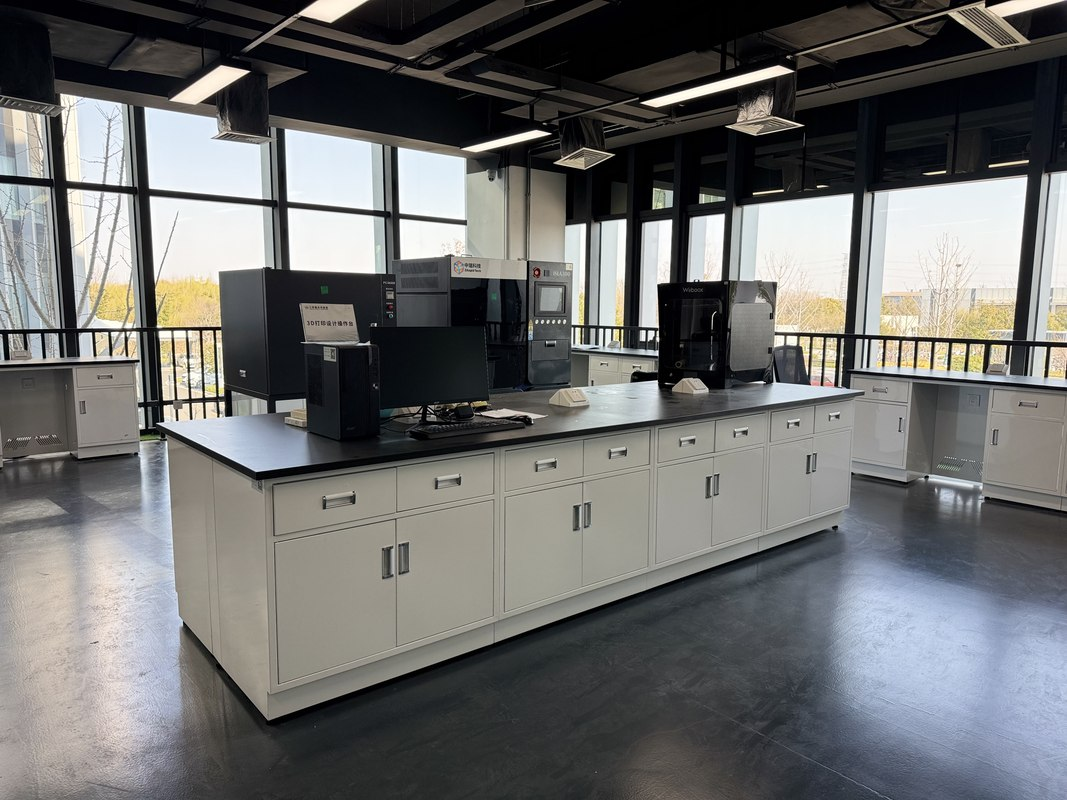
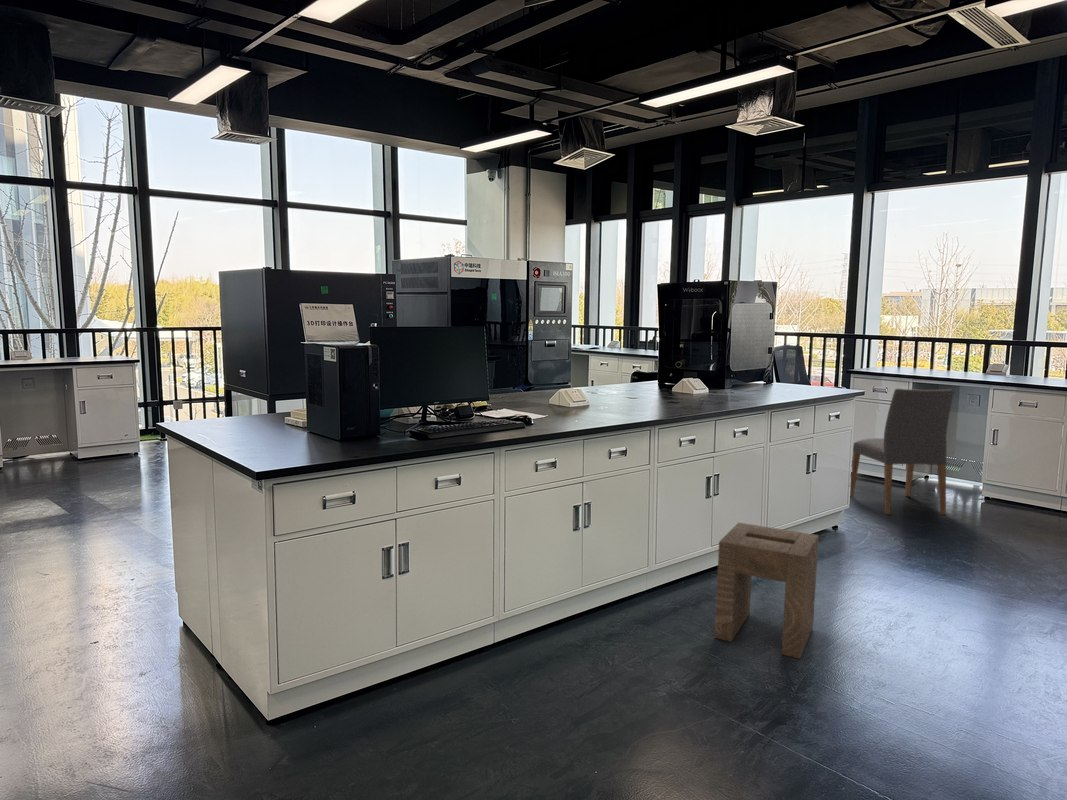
+ chair (902, 446)
+ stool (770, 579)
